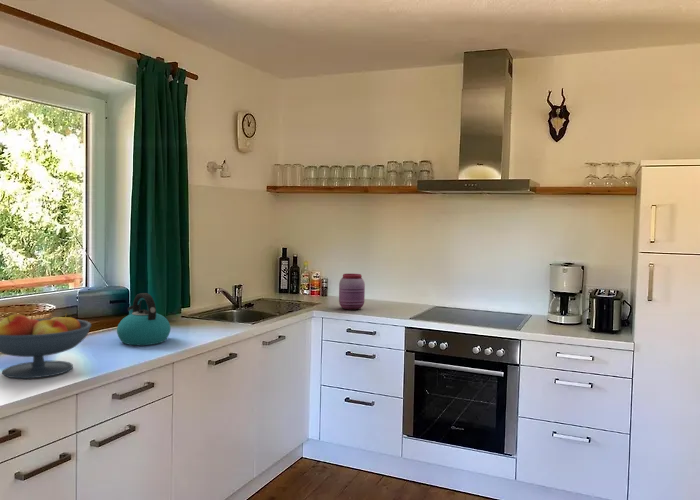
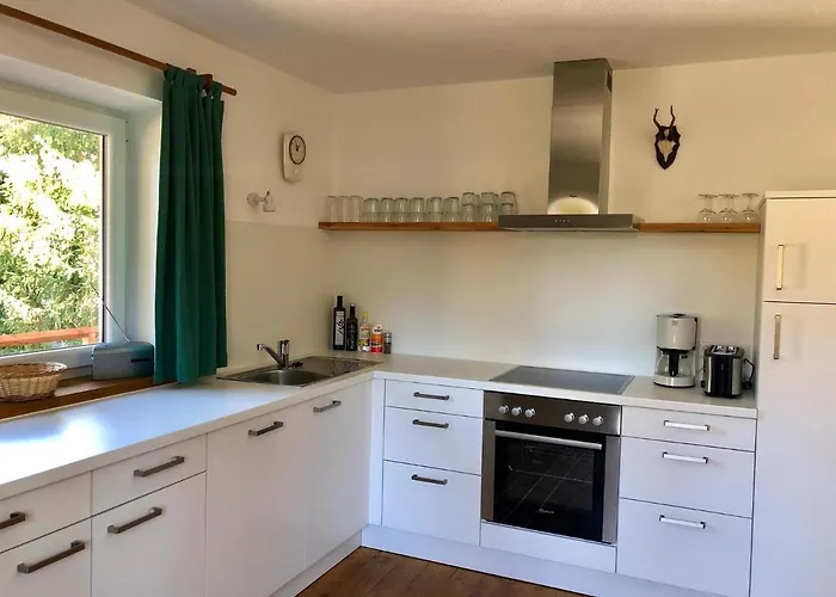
- jar (351, 291)
- kettle (142, 316)
- fruit bowl (38, 340)
